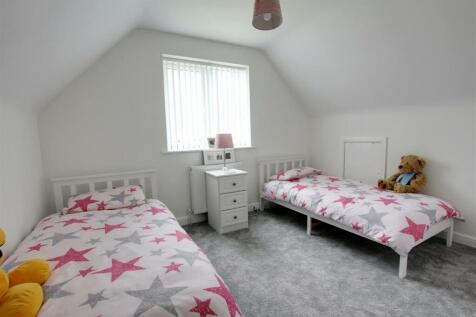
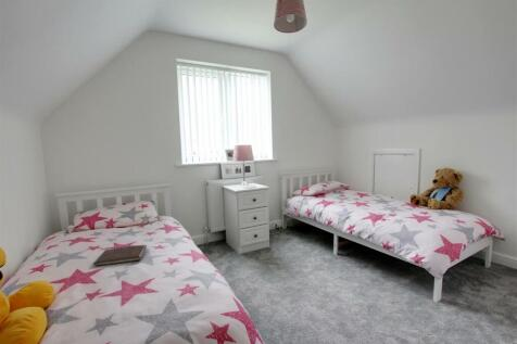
+ book (122, 254)
